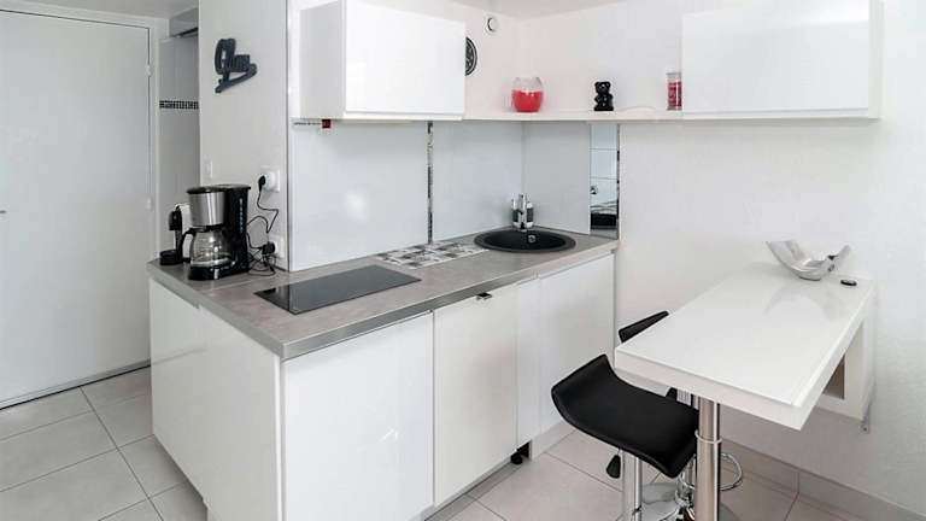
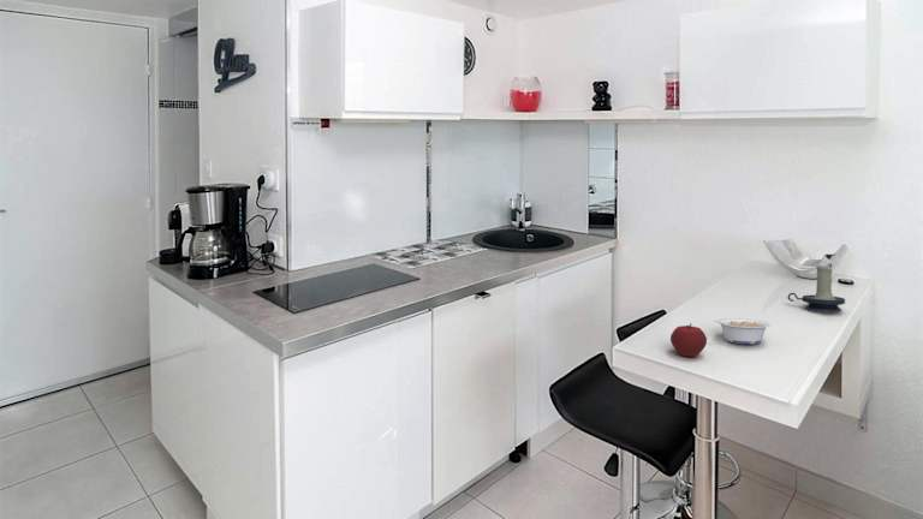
+ legume (742, 329)
+ candle holder (817, 286)
+ apple (687, 339)
